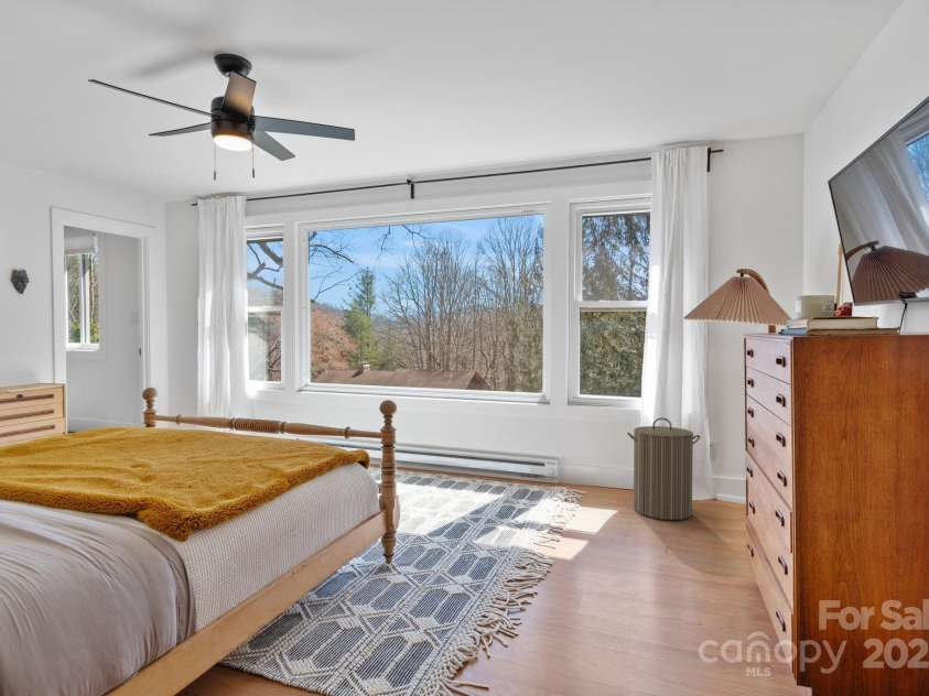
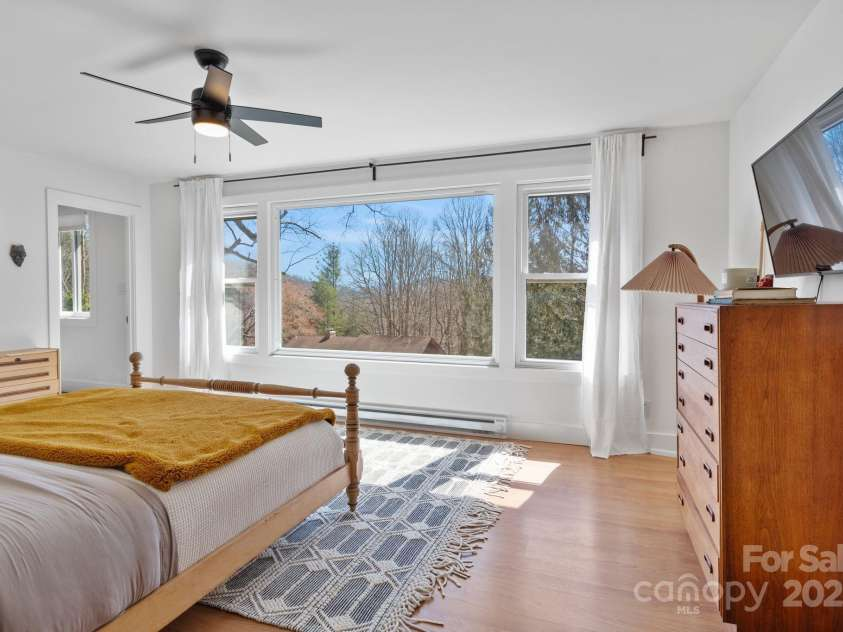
- laundry hamper (662, 464)
